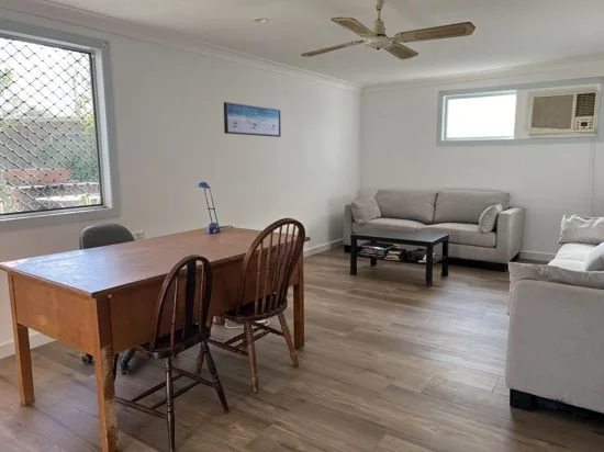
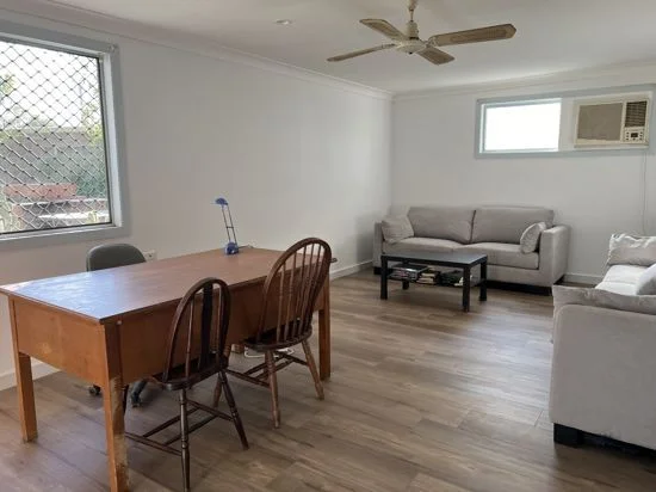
- wall art (254, 121)
